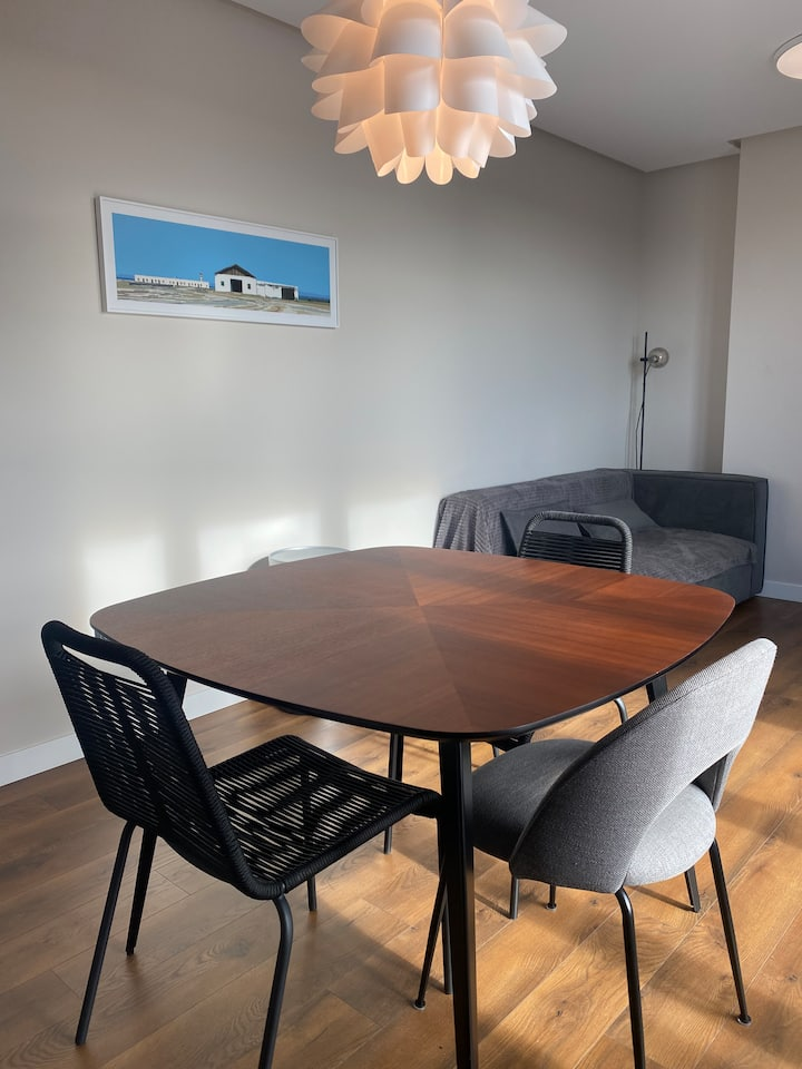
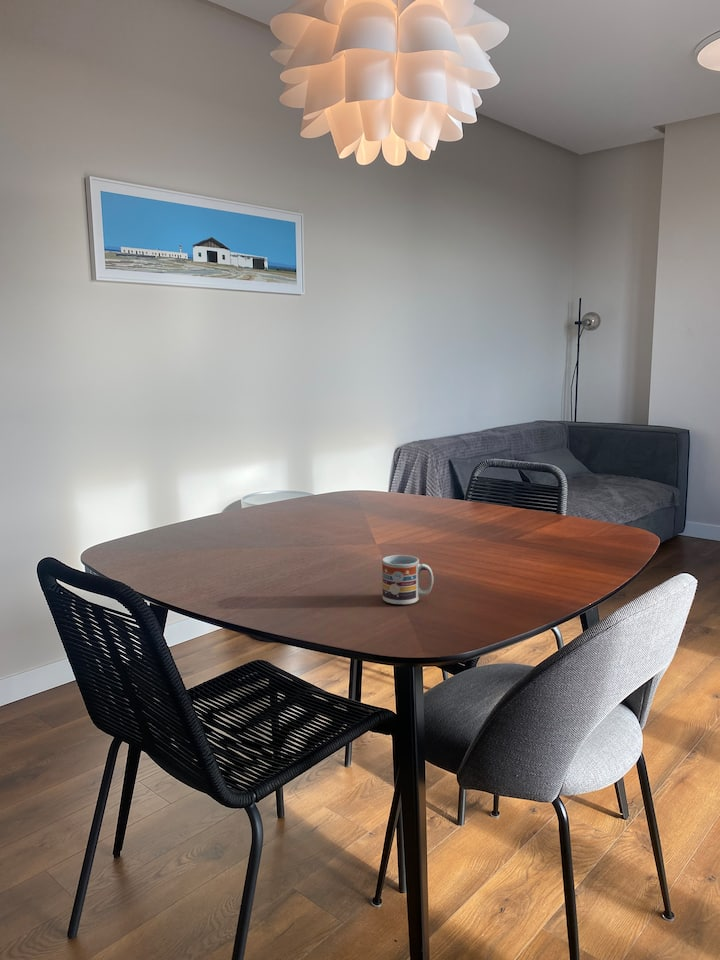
+ cup (407, 579)
